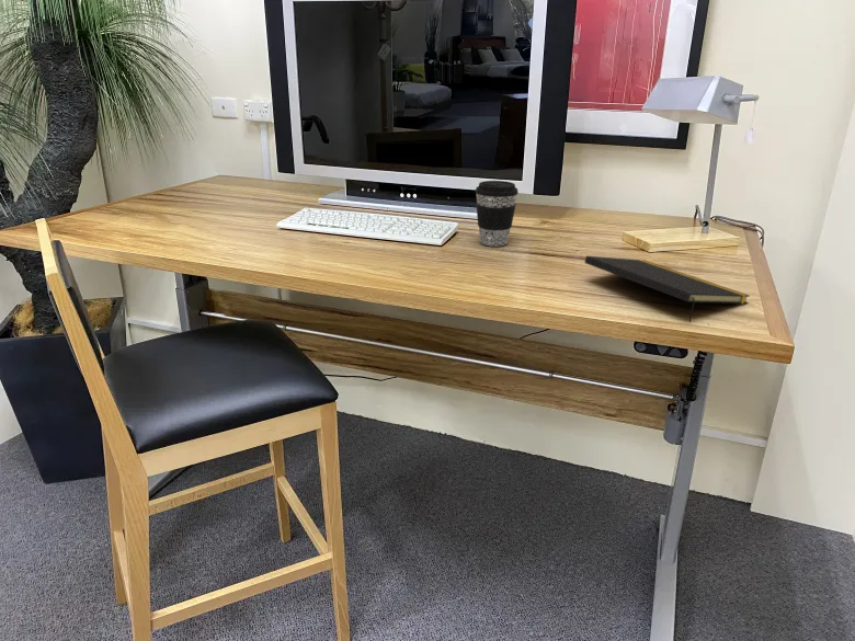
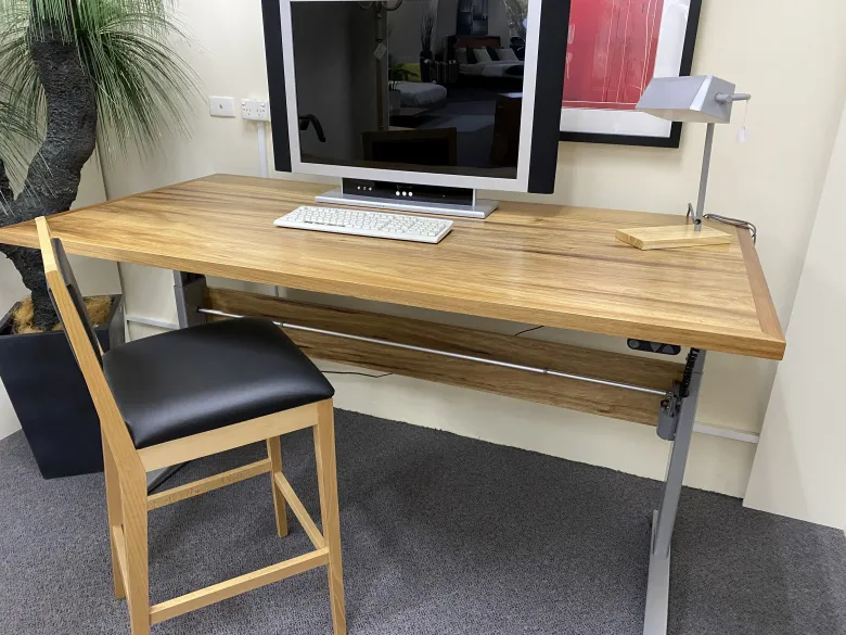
- coffee cup (495, 214)
- notepad (663, 278)
